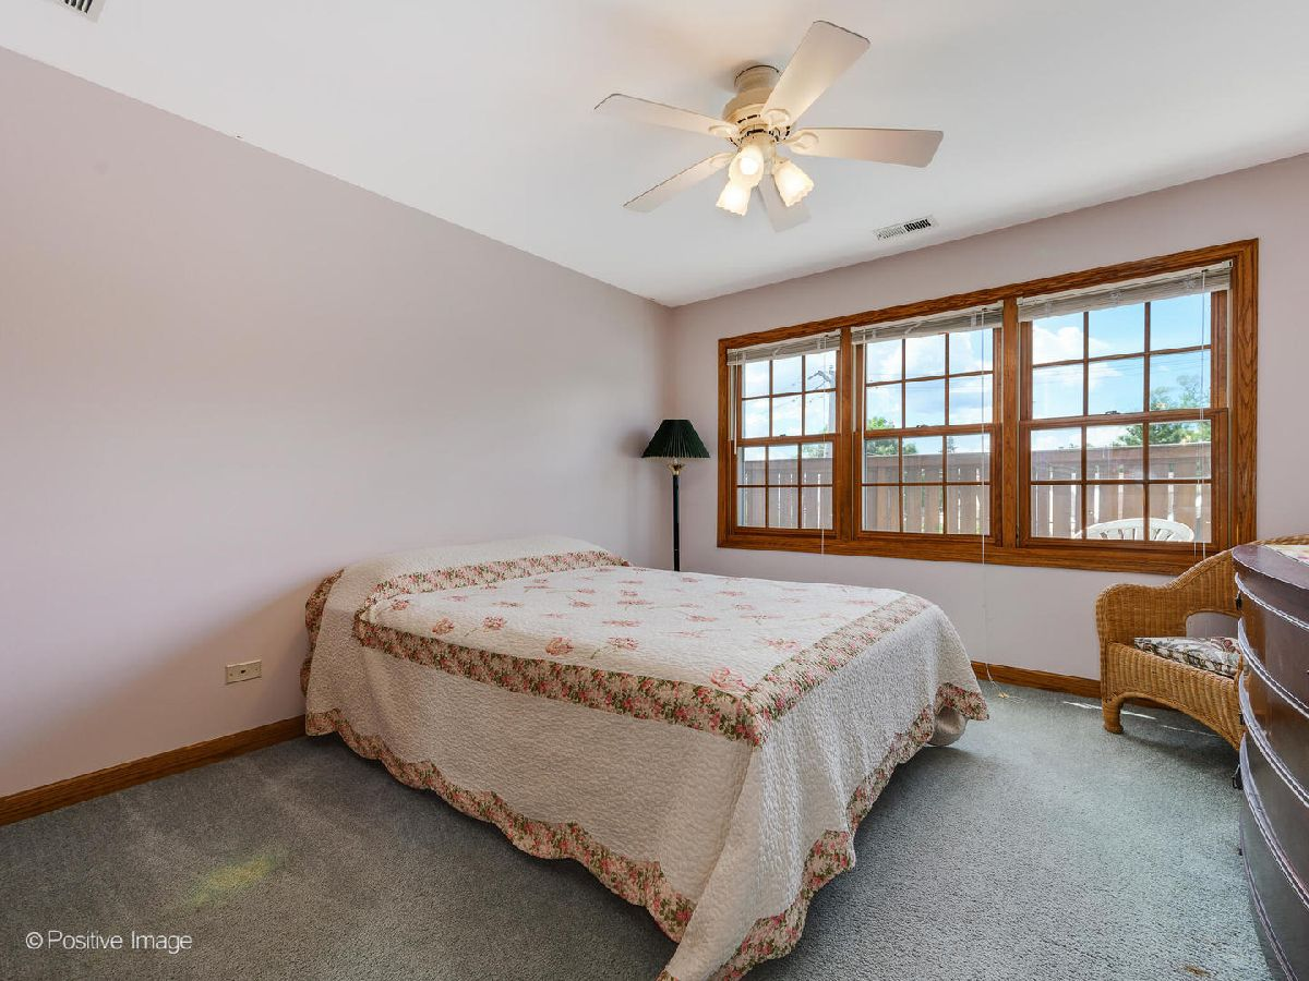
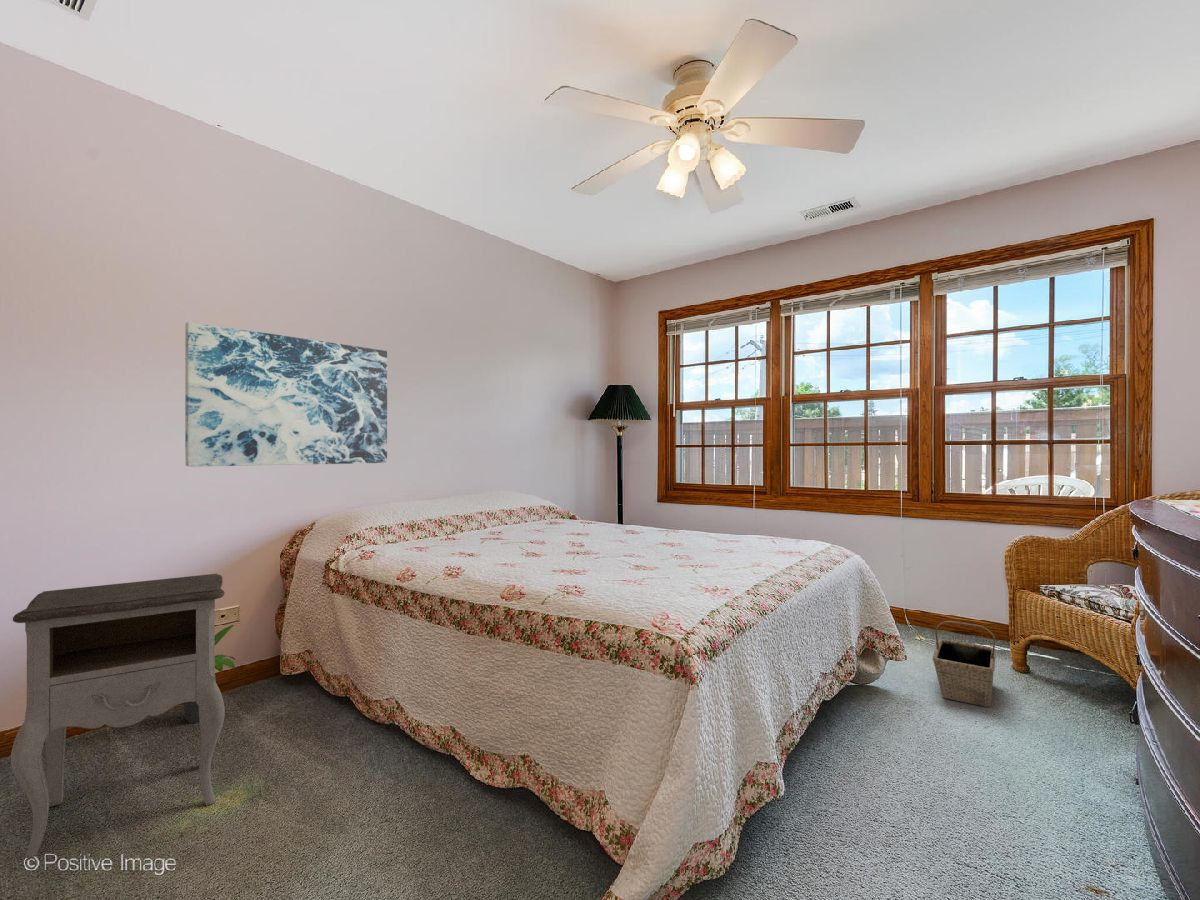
+ nightstand (131, 698)
+ basket (964, 657)
+ potted plant (215, 667)
+ wall art (298, 401)
